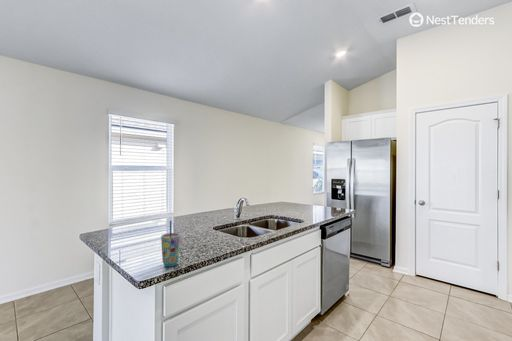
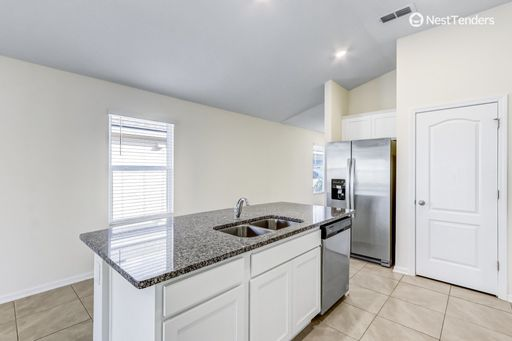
- cup (170, 242)
